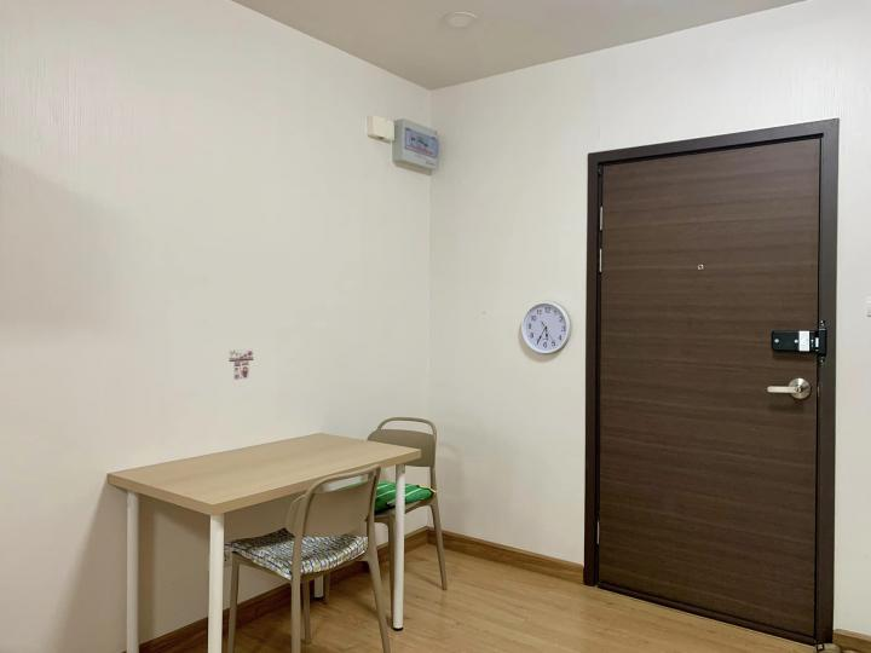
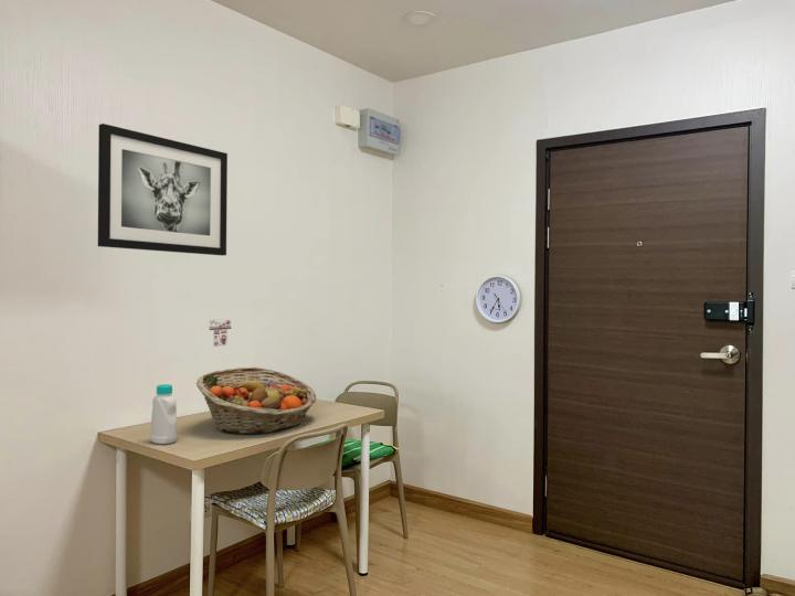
+ fruit basket (257, 398)
+ bottle (163, 413)
+ wall art (168, 195)
